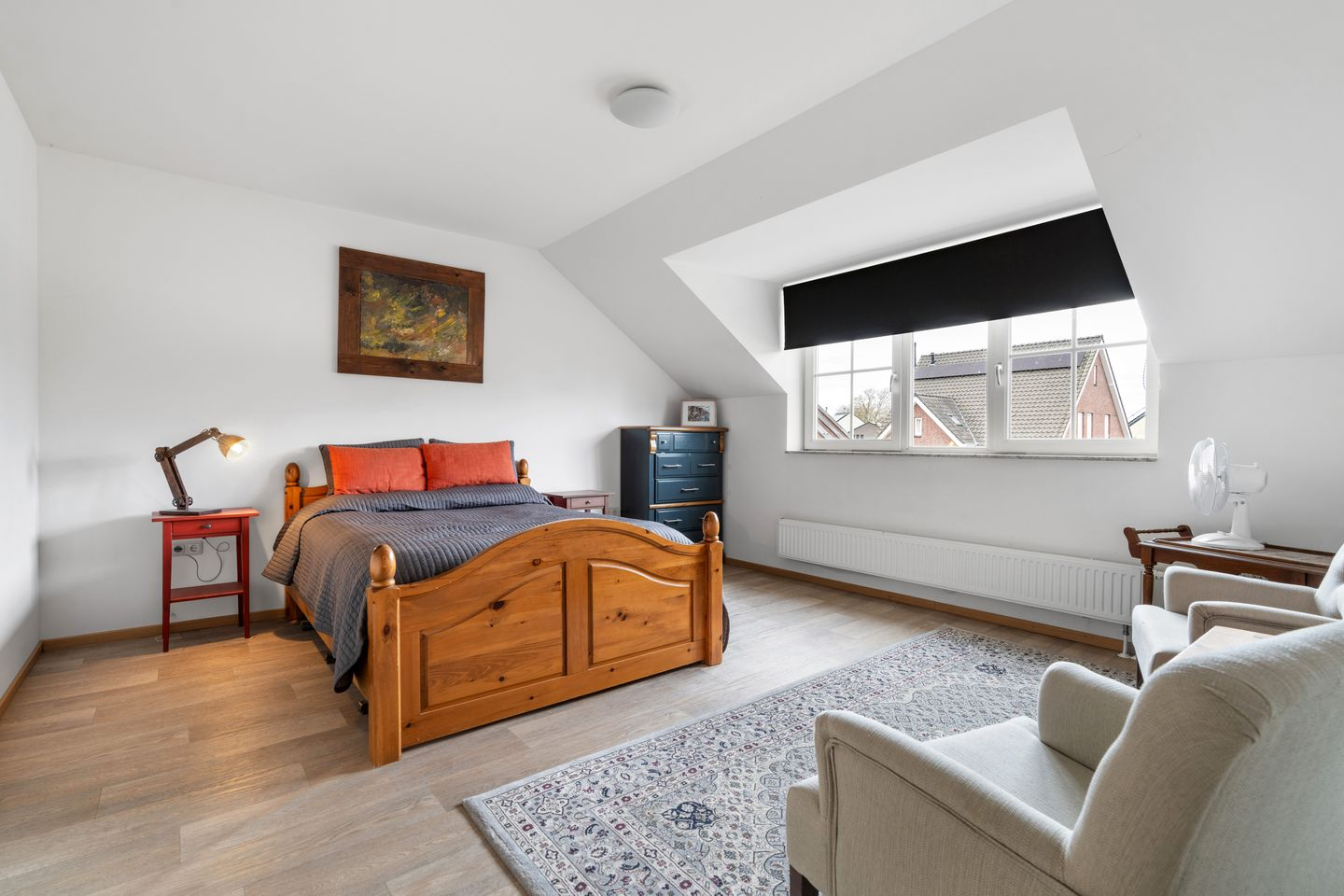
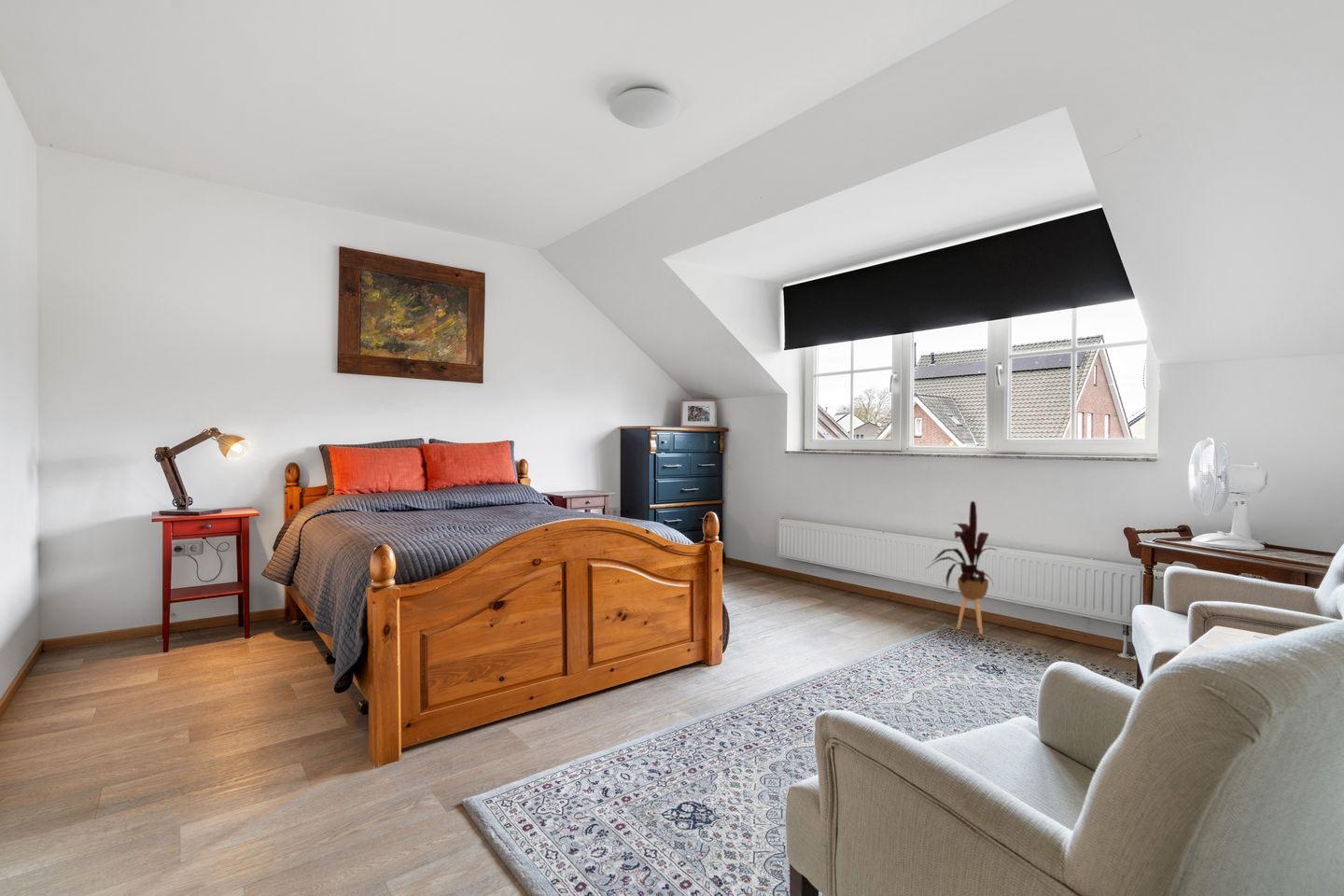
+ house plant (964, 564)
